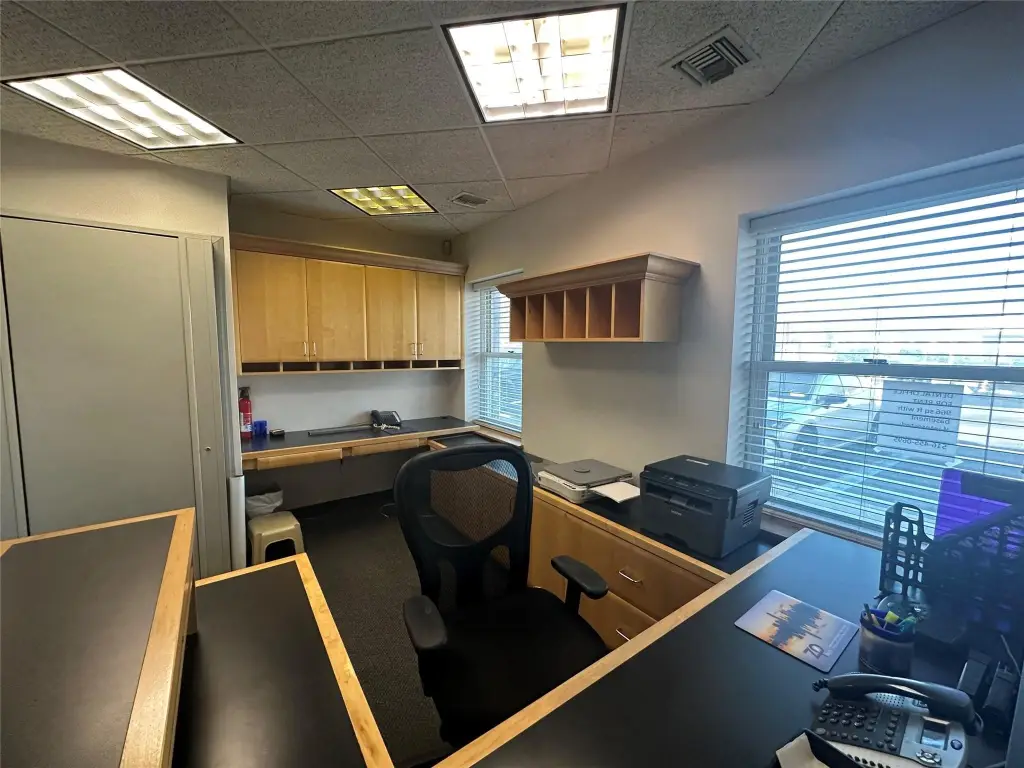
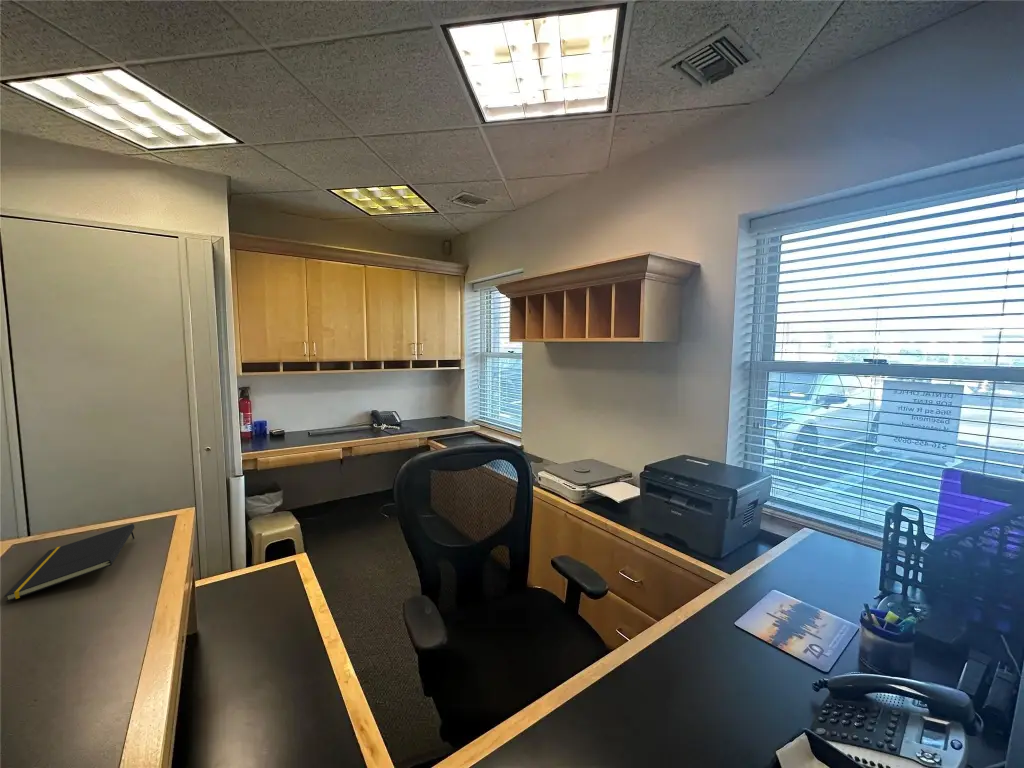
+ notepad (78, 557)
